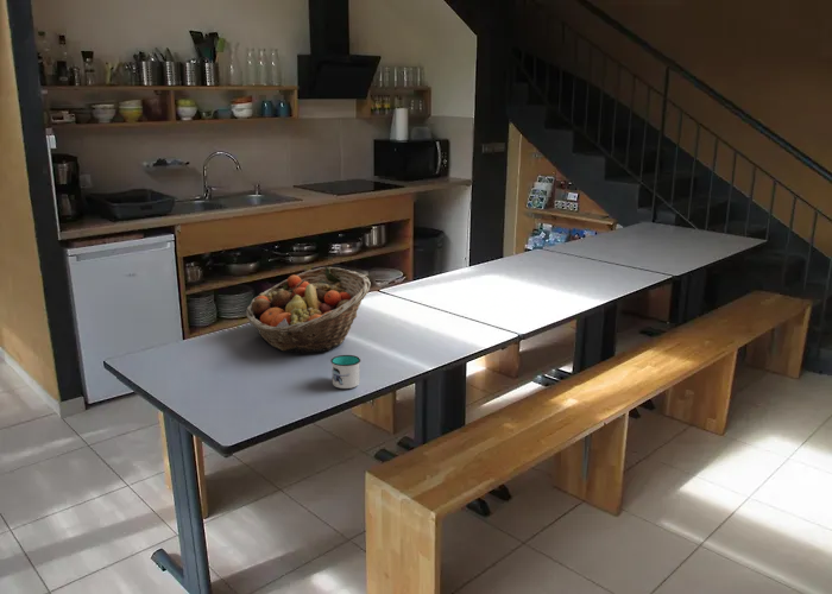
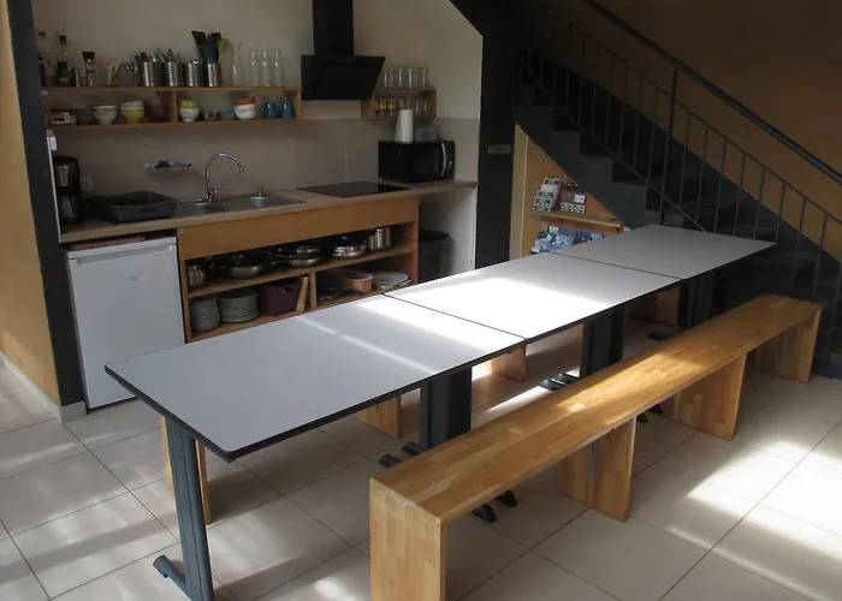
- mug (343, 371)
- fruit basket (308, 307)
